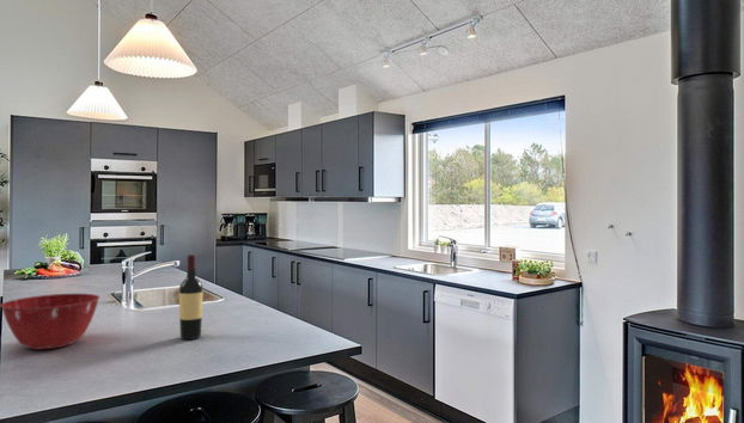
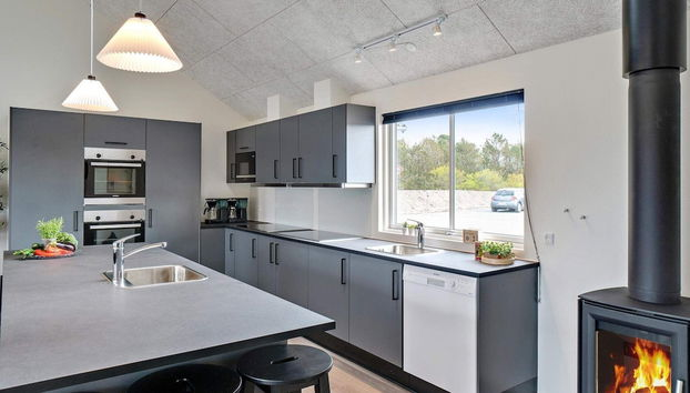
- wine bottle (190, 295)
- mixing bowl (51, 321)
